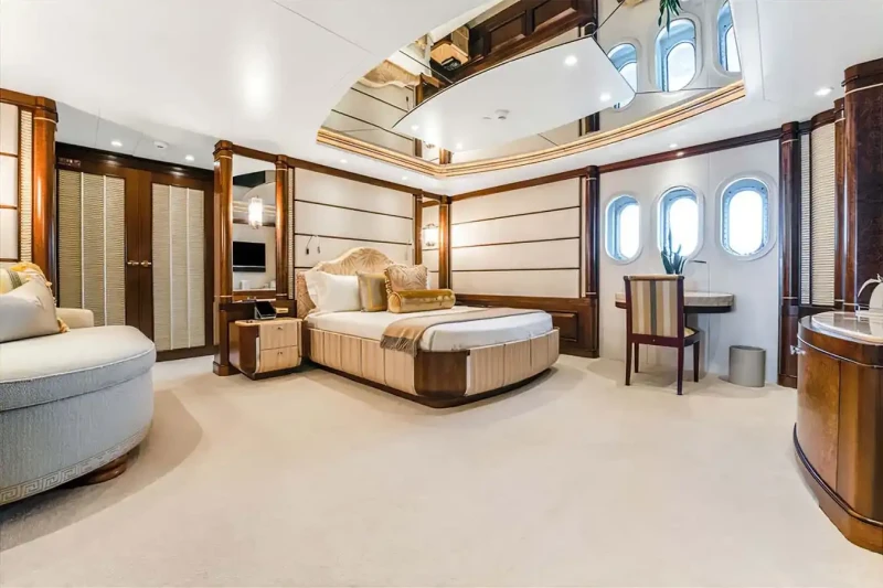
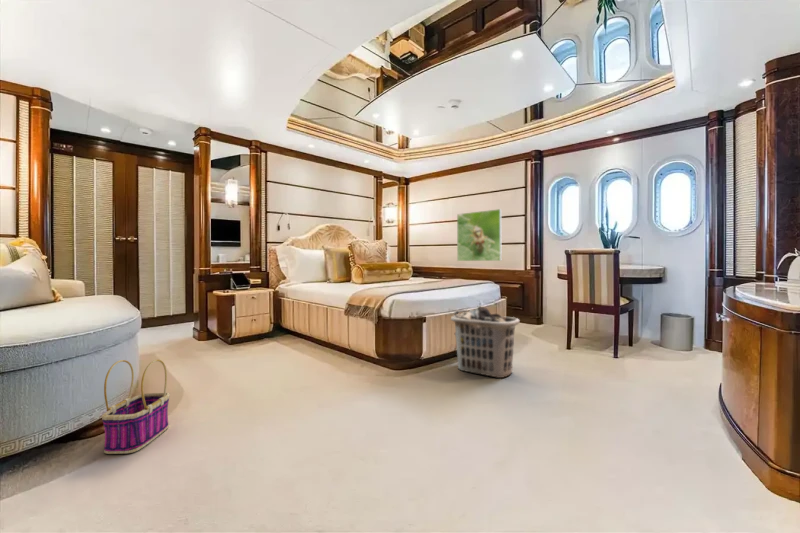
+ clothes hamper (484, 338)
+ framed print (478, 236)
+ basket (138, 399)
